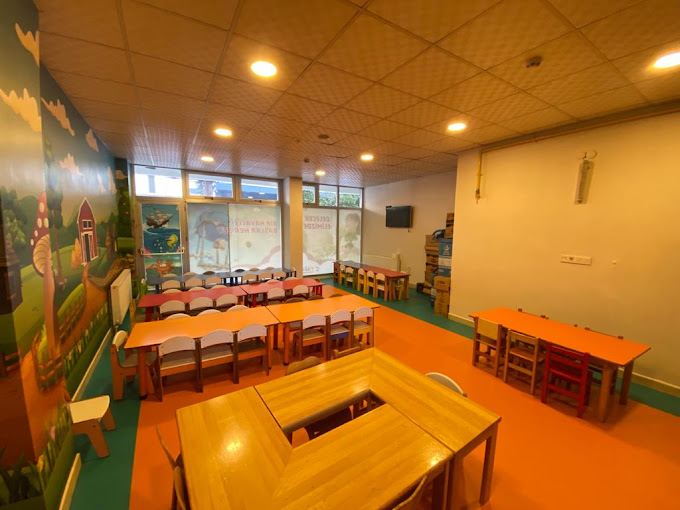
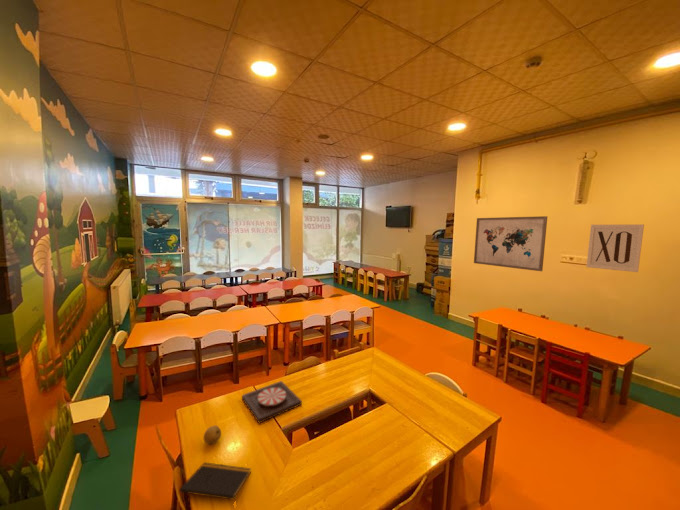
+ wall art (613, 247)
+ wall art (506, 242)
+ fruit (212, 435)
+ plate (271, 398)
+ notepad (217, 479)
